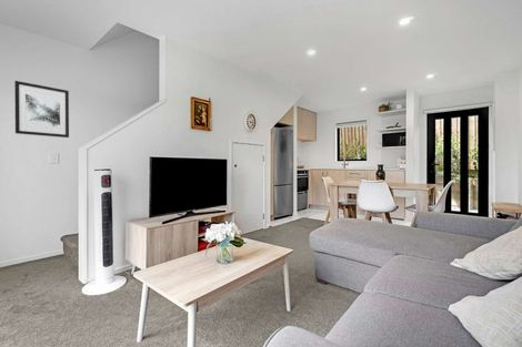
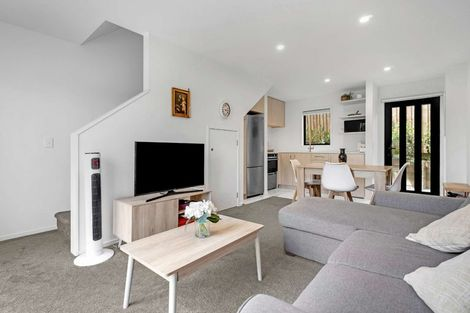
- wall art (43, 111)
